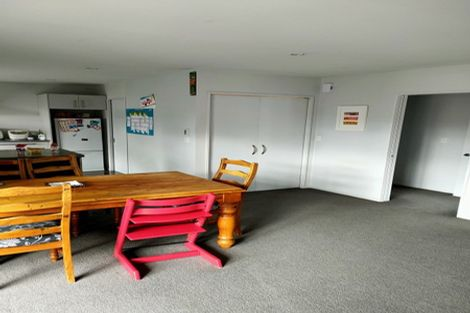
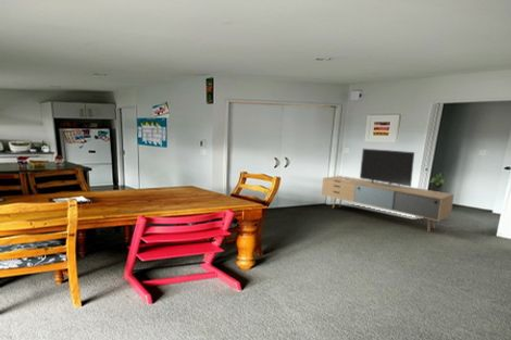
+ media console (382, 184)
